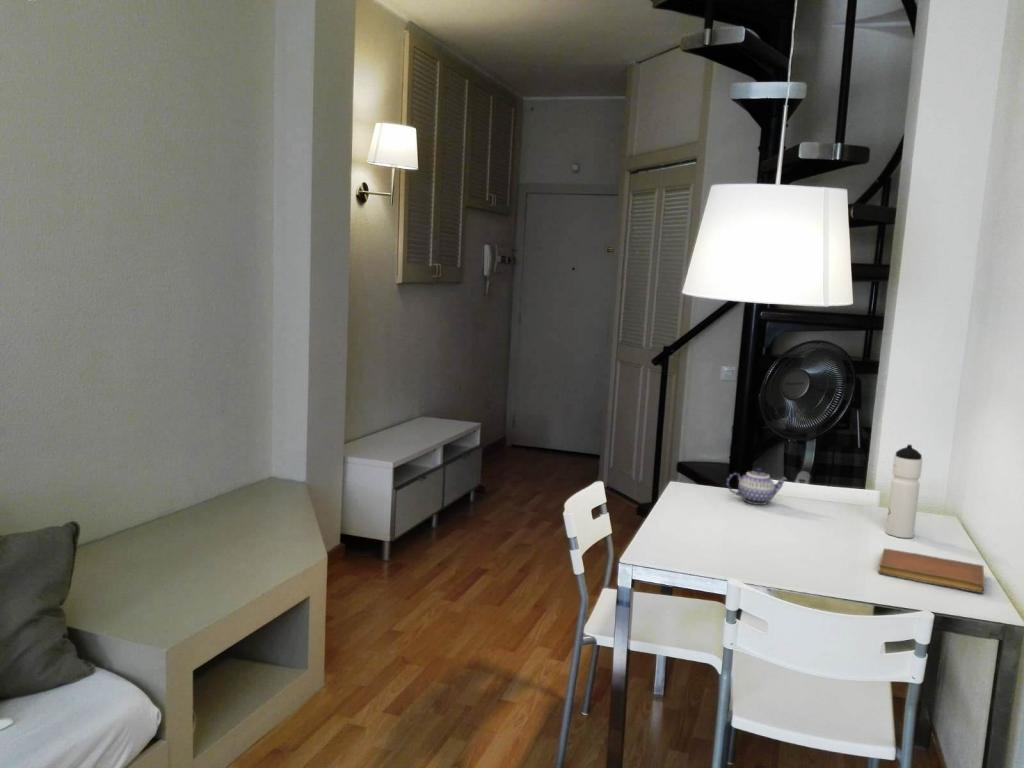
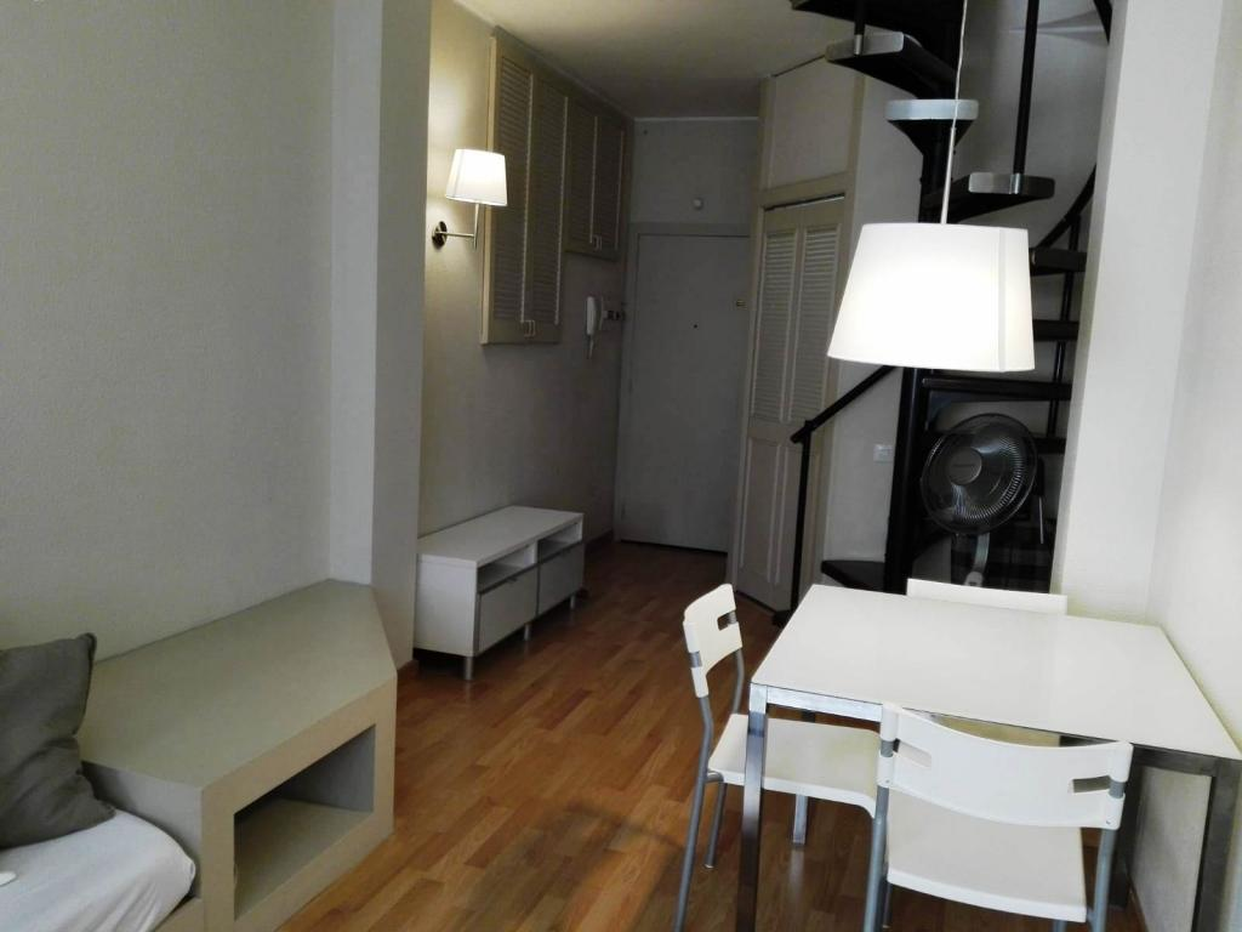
- teapot (757, 485)
- water bottle (904, 489)
- notebook (931, 569)
